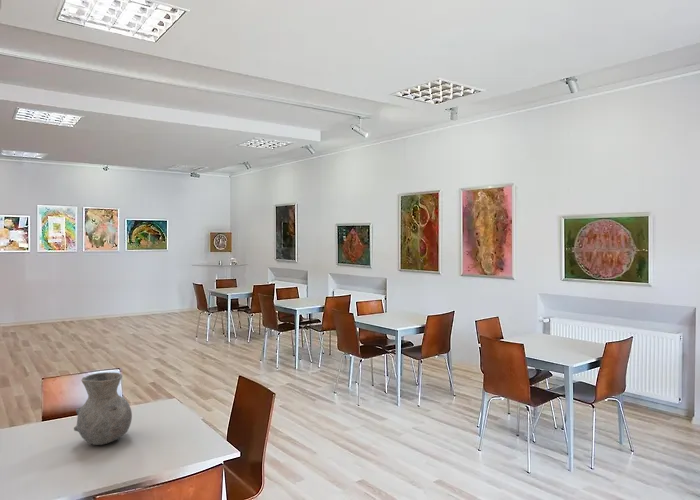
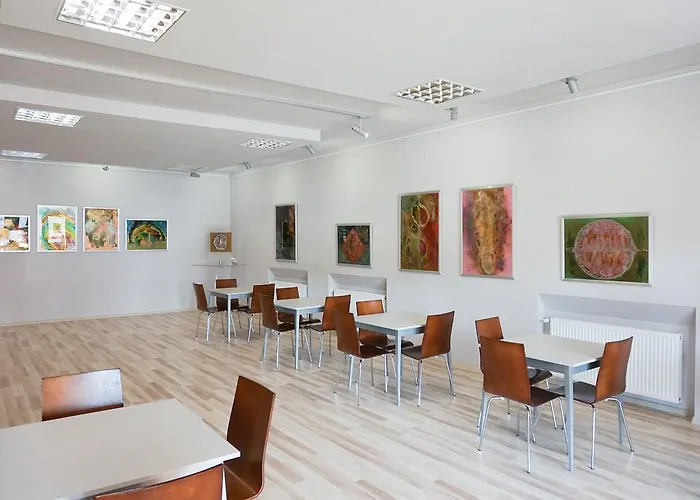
- vase (105, 407)
